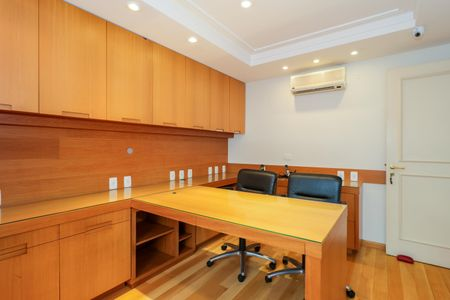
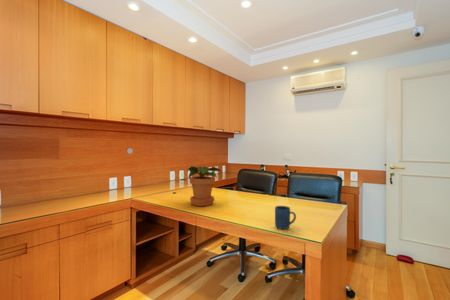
+ mug (285, 217)
+ potted plant (202, 184)
